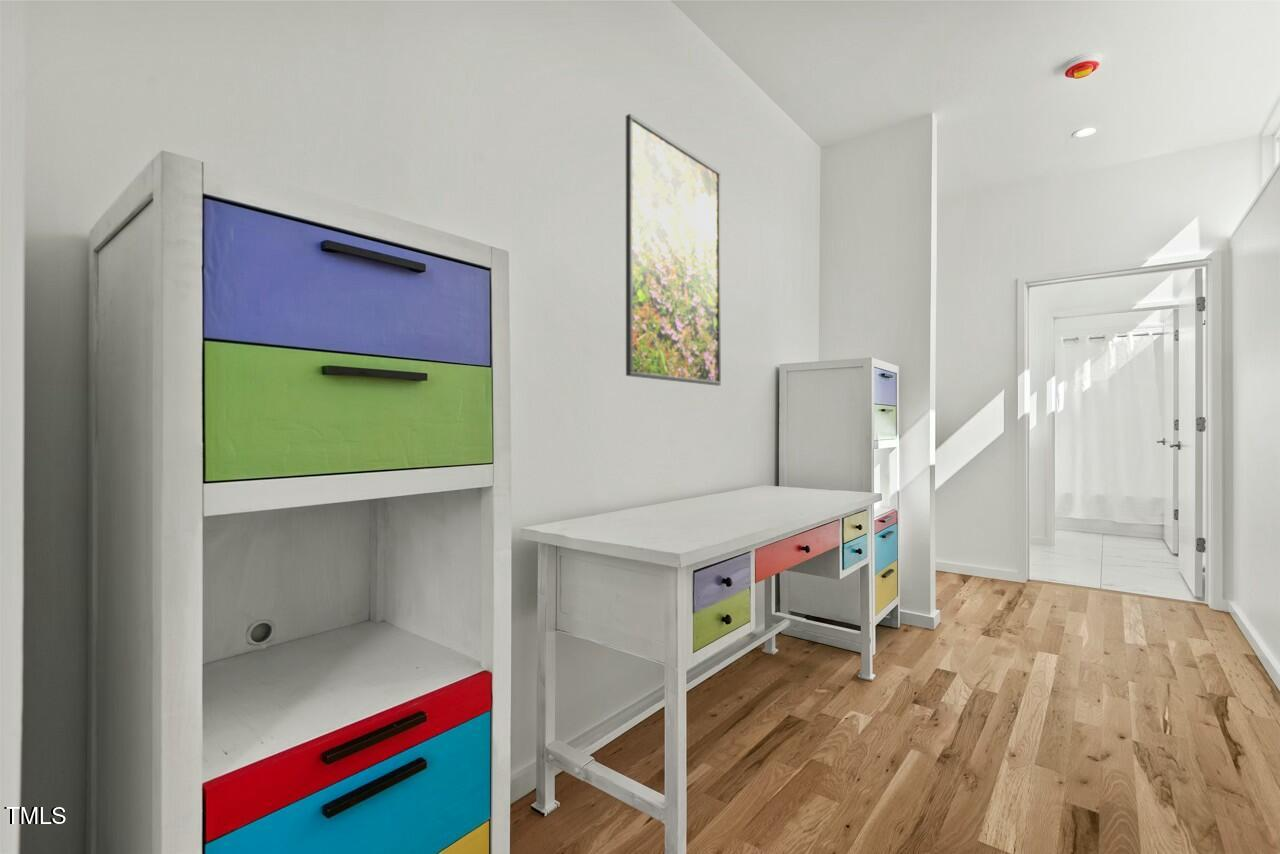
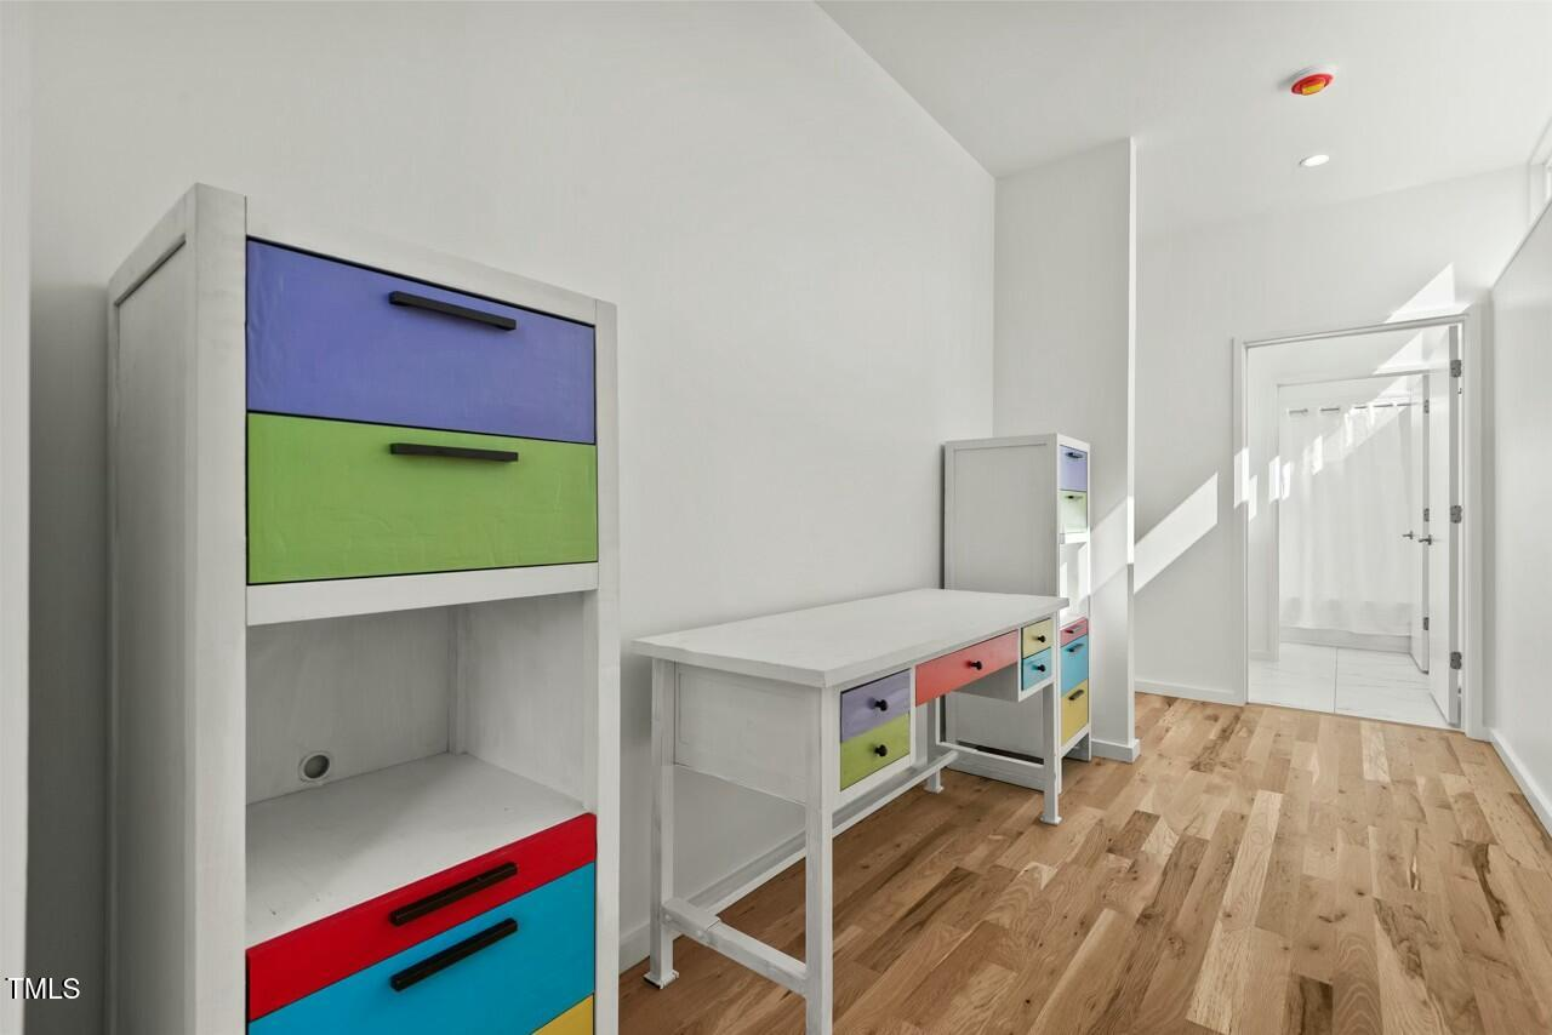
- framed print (677, 263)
